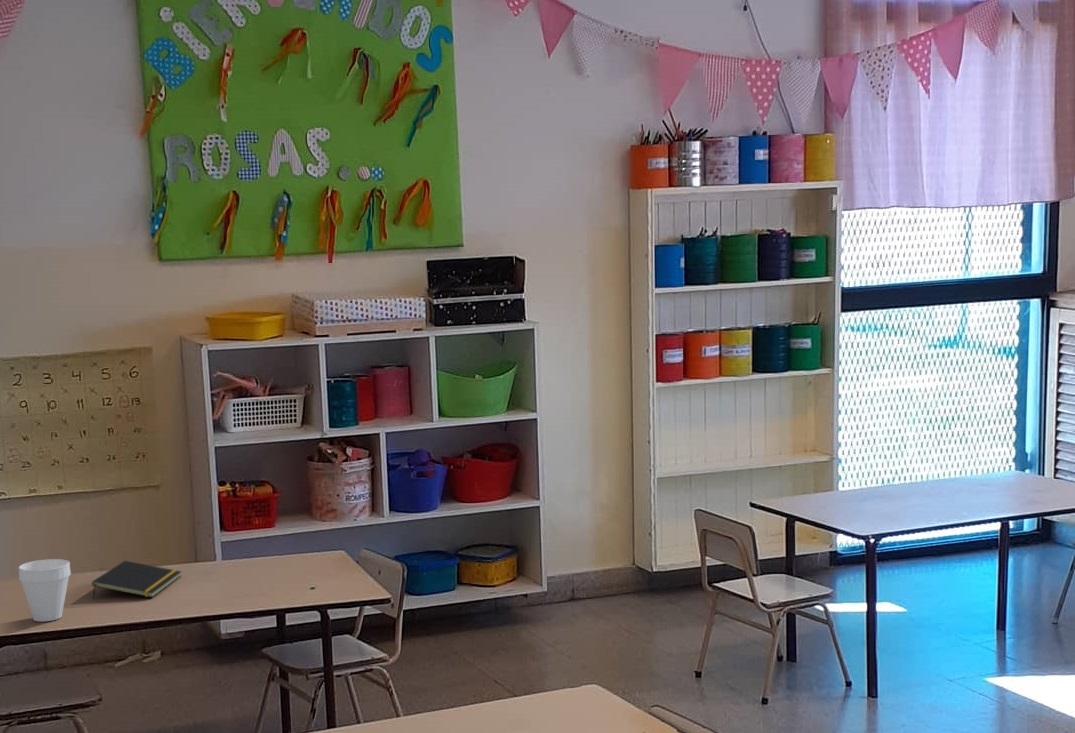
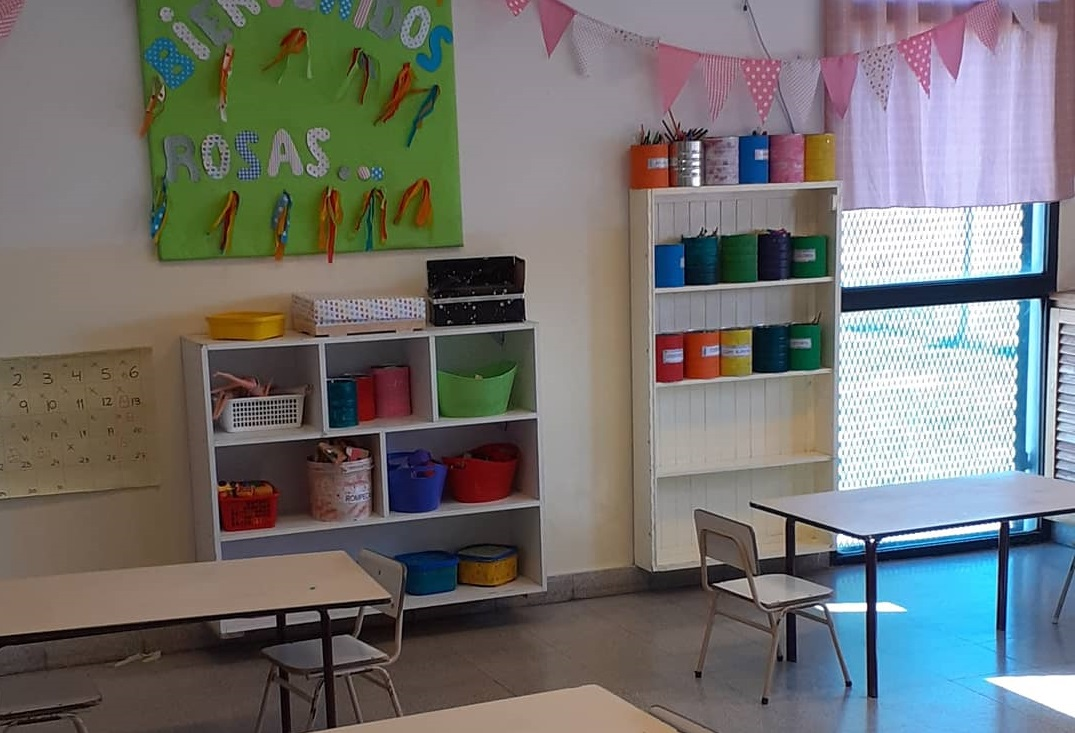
- cup (45, 591)
- notepad (137, 578)
